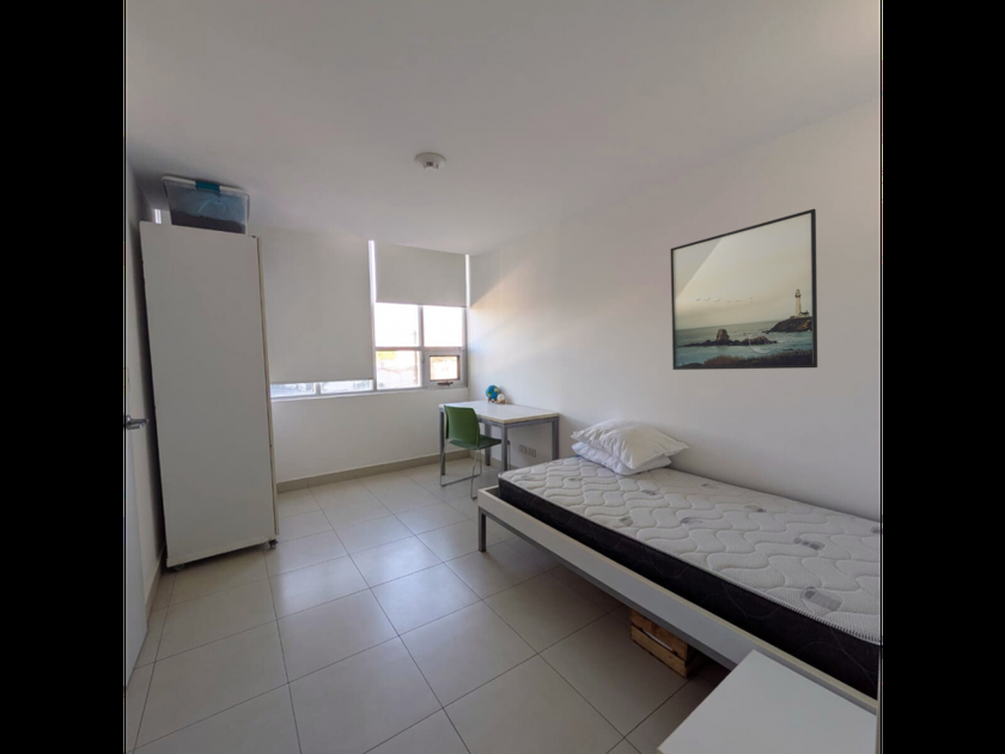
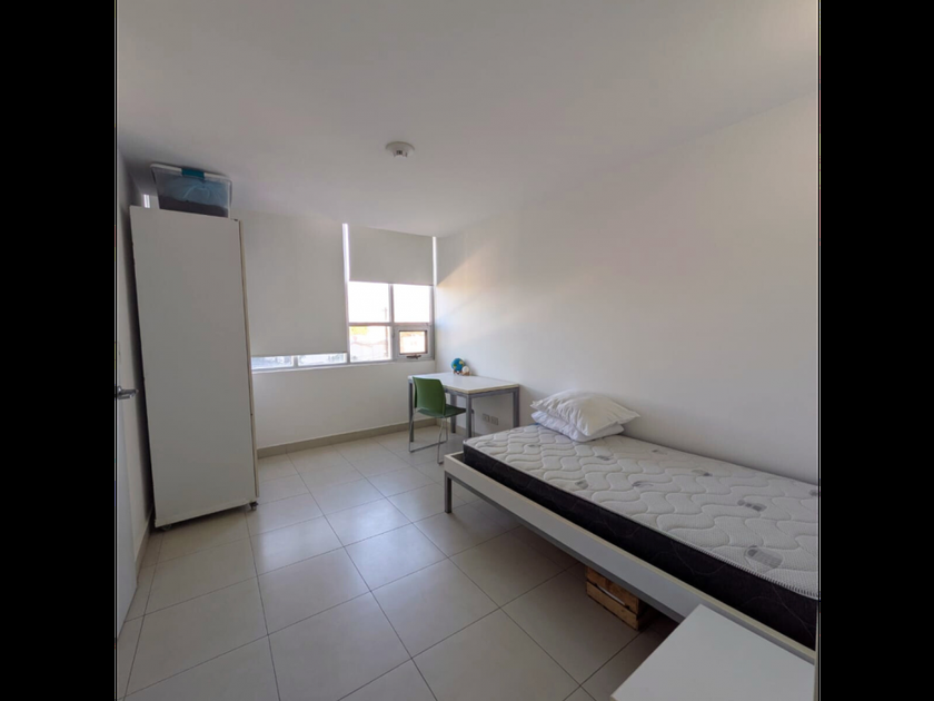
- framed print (733, 300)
